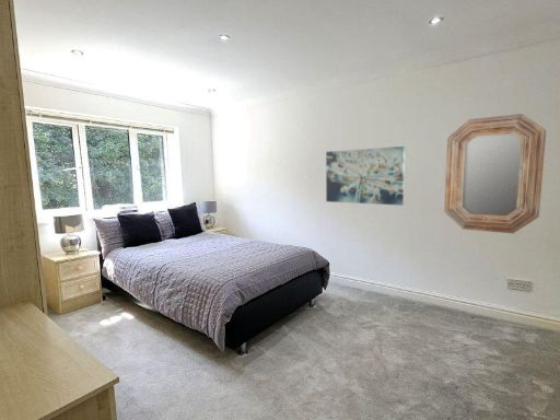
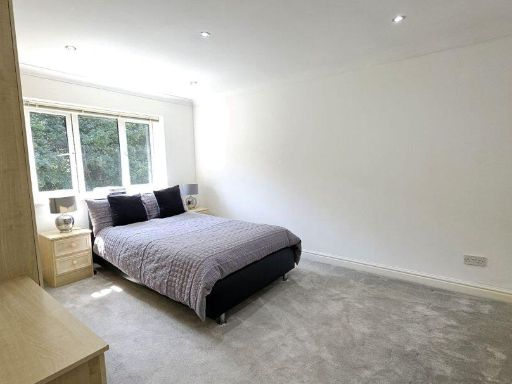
- wall art (362, 176)
- home mirror (490, 175)
